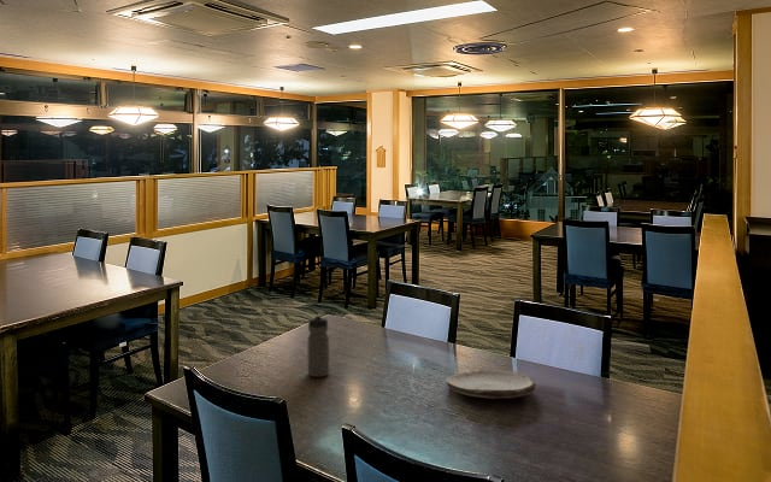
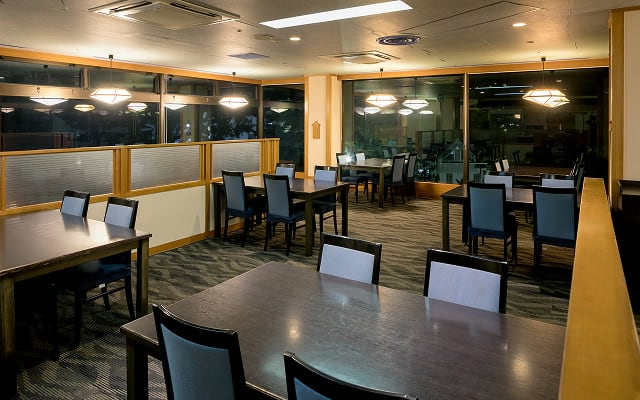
- water bottle (318, 343)
- plate (489, 384)
